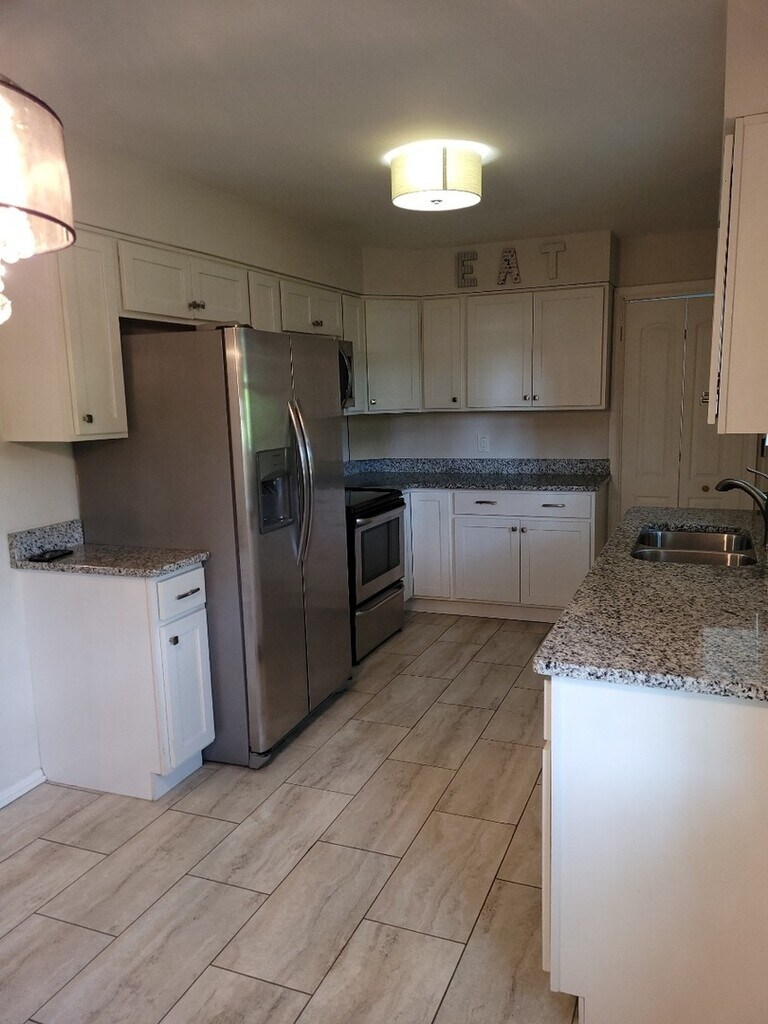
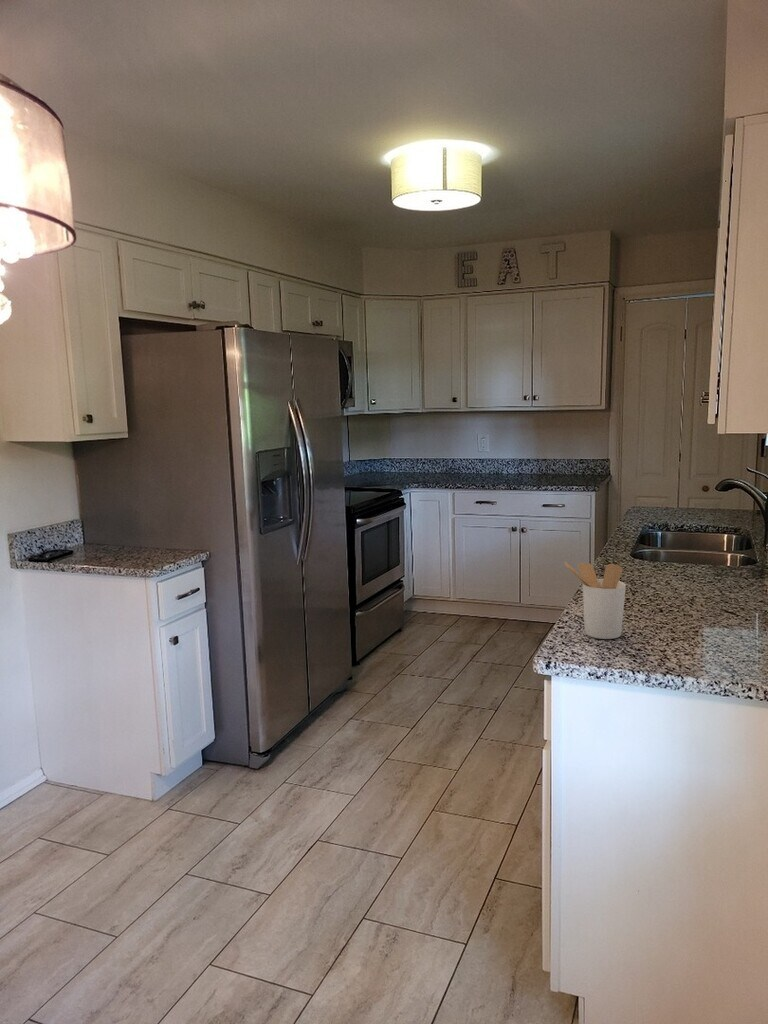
+ utensil holder (593, 597)
